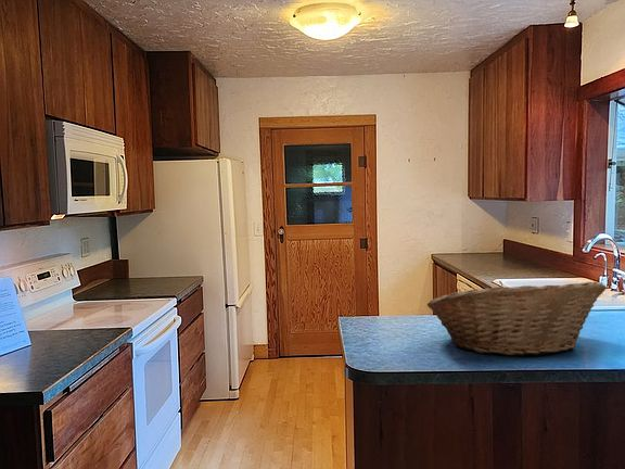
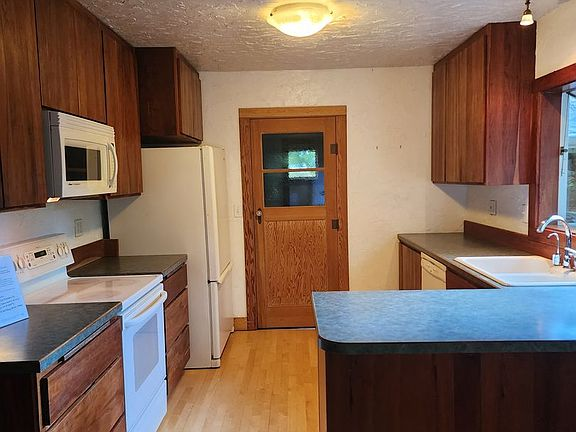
- fruit basket (513, 309)
